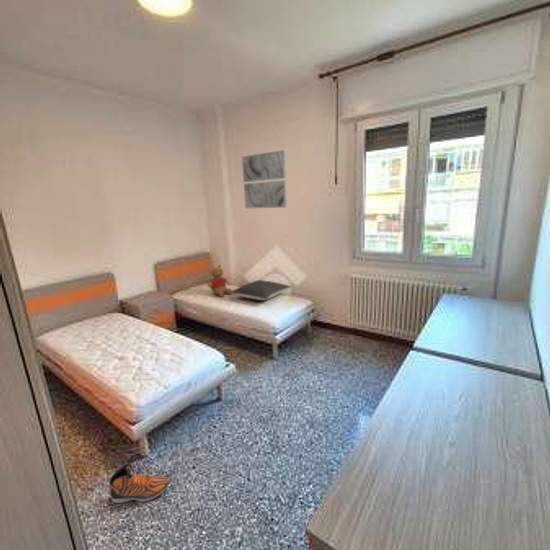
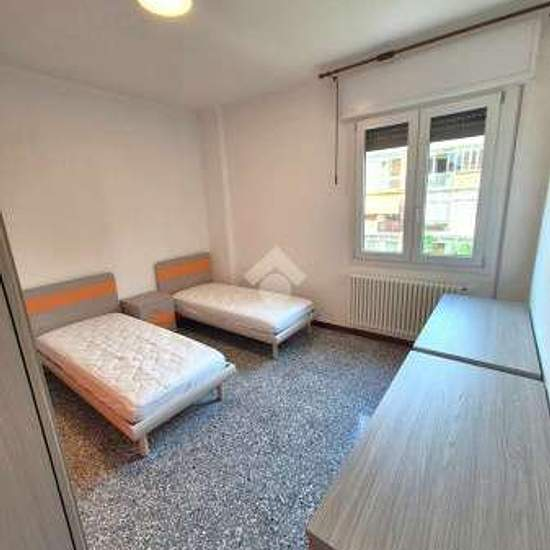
- sneaker (138, 481)
- pillow (261, 289)
- wall art (263, 180)
- teddy bear (220, 280)
